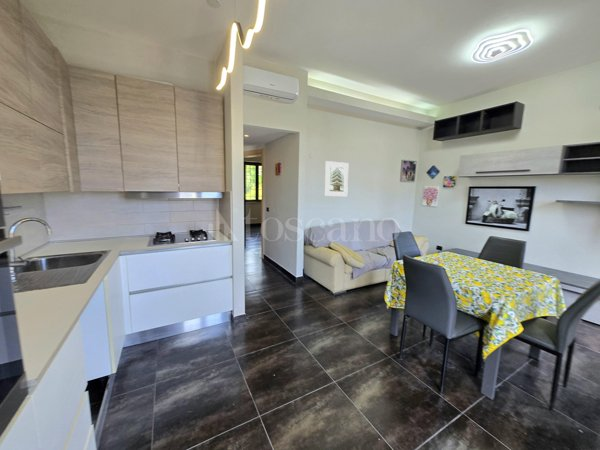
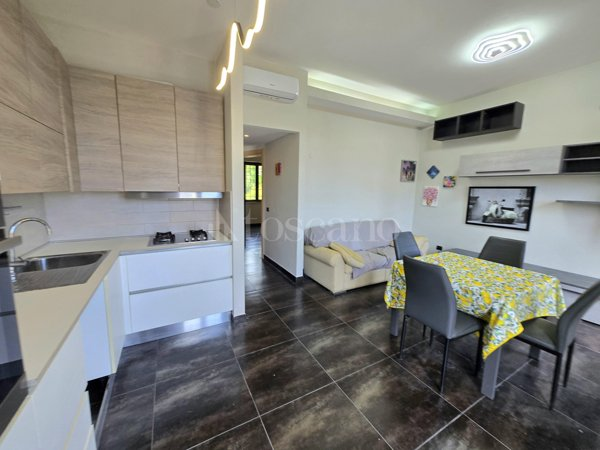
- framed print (336, 179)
